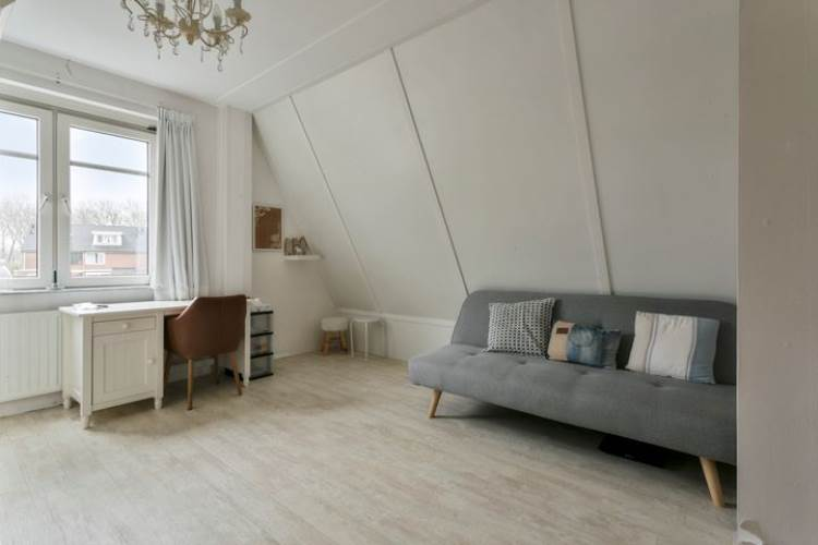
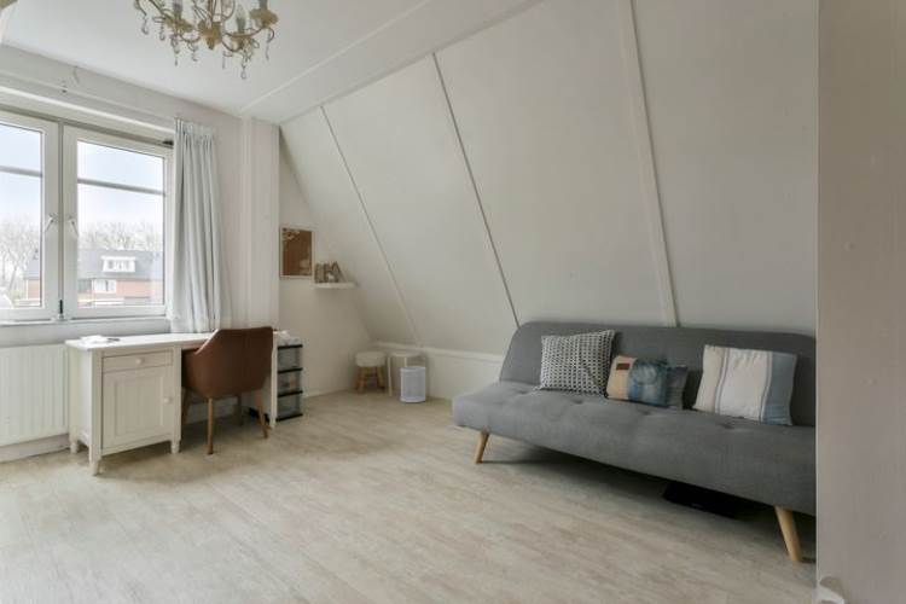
+ wastebasket (413, 383)
